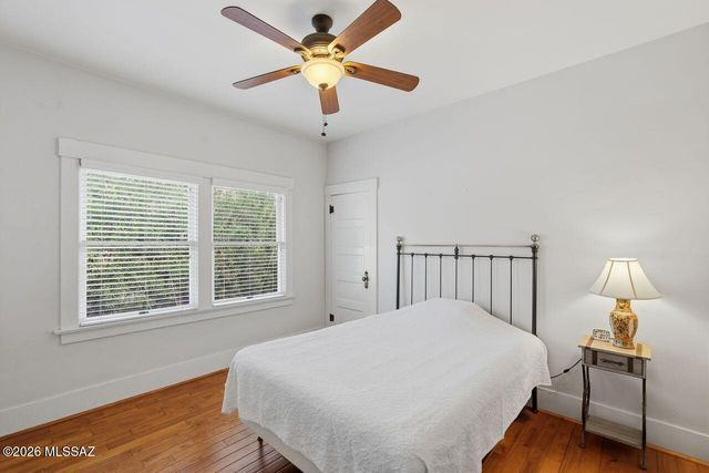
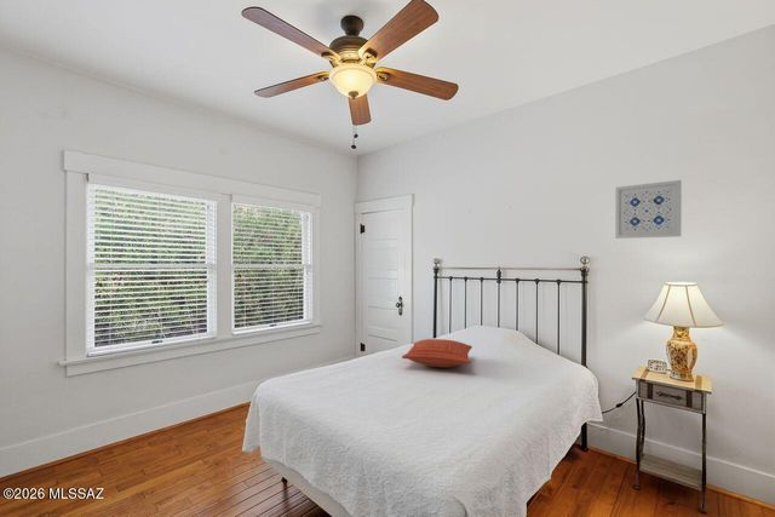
+ wall art (647, 211)
+ pillow (438, 351)
